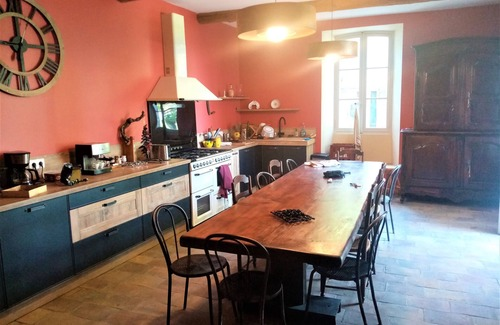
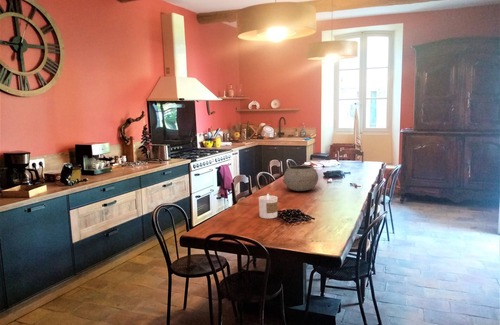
+ candle (268, 205)
+ bowl (301, 178)
